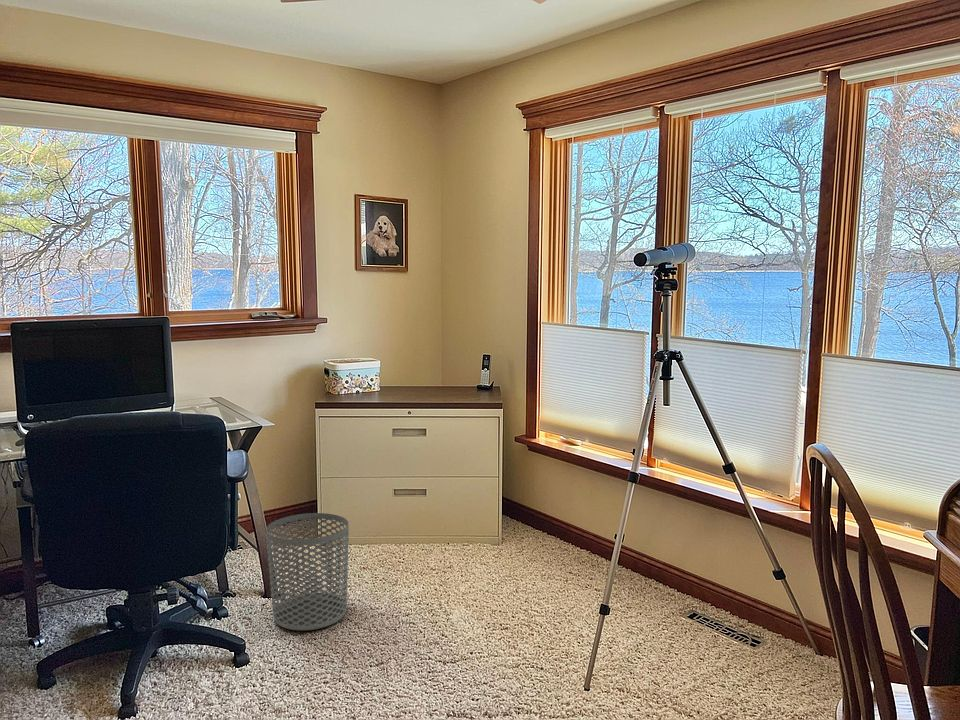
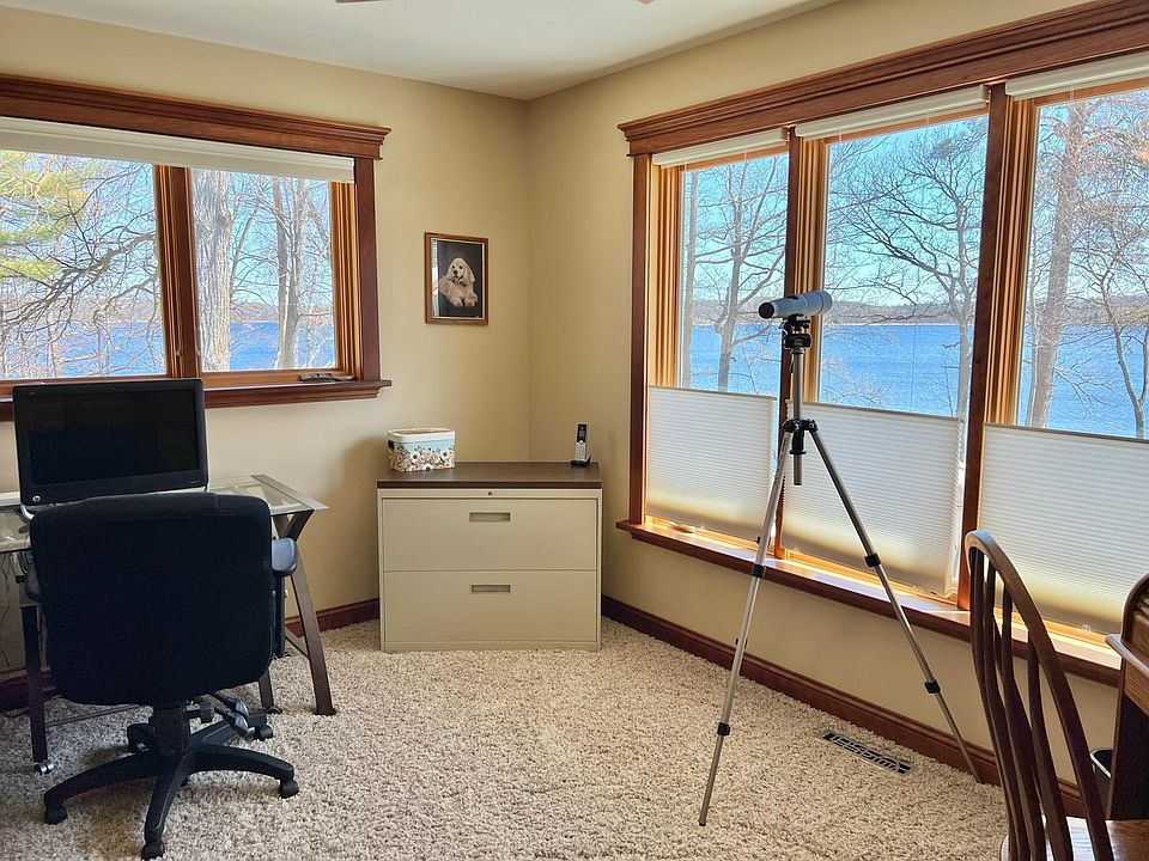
- waste bin (309, 570)
